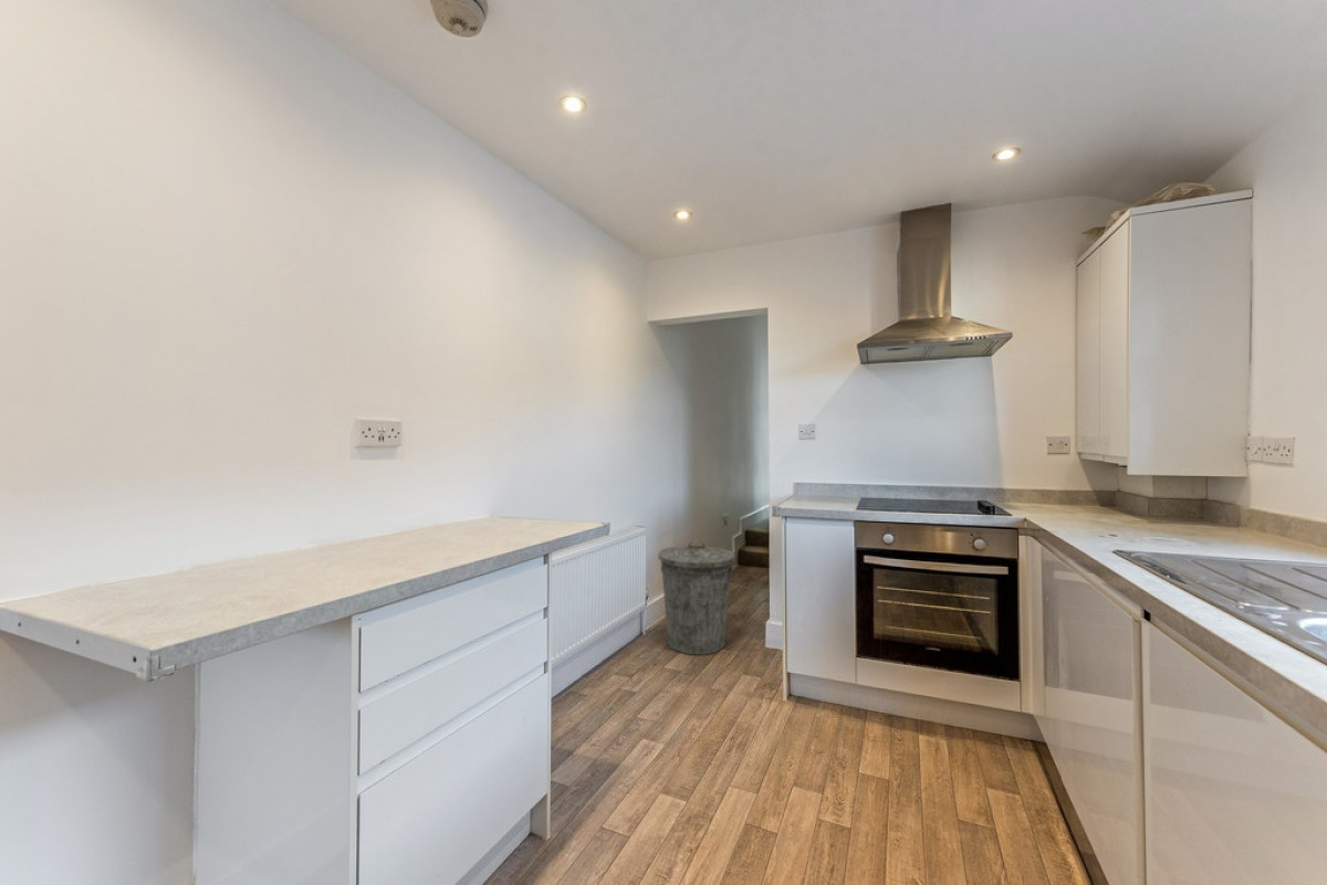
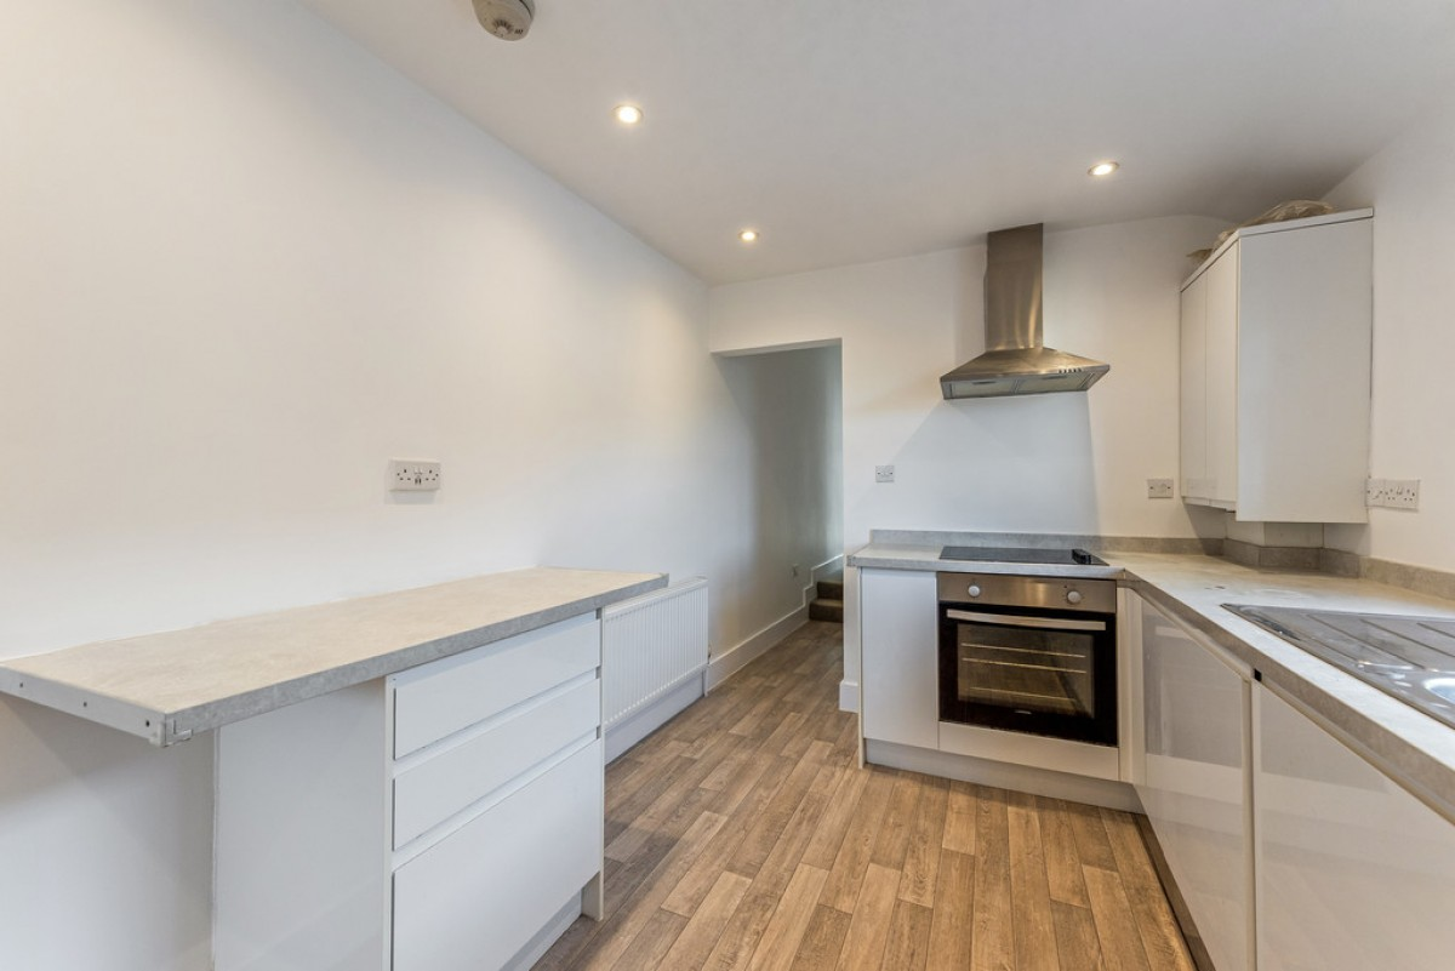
- trash can (696, 591)
